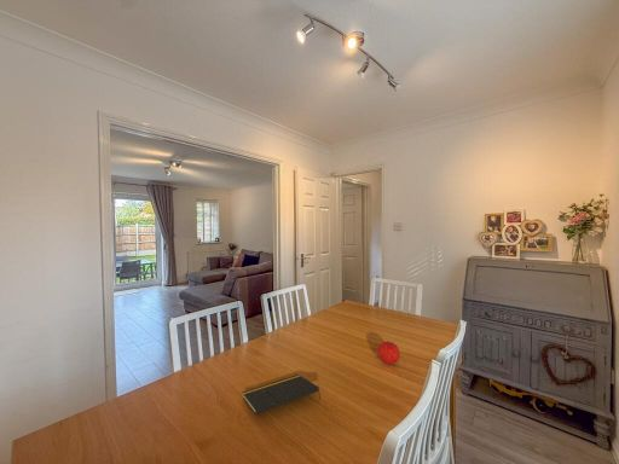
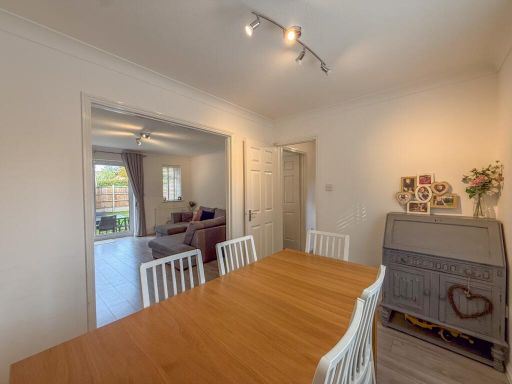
- fruit (388, 352)
- notepad (279, 392)
